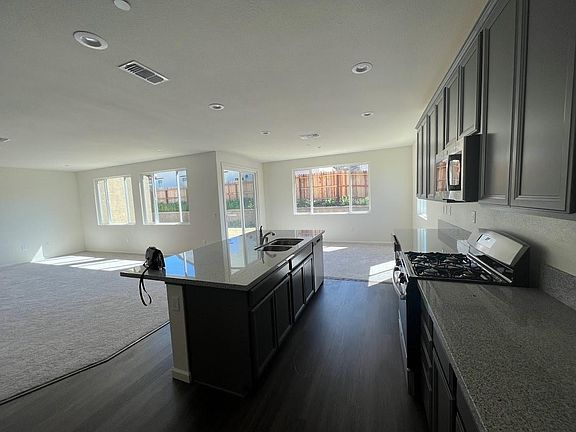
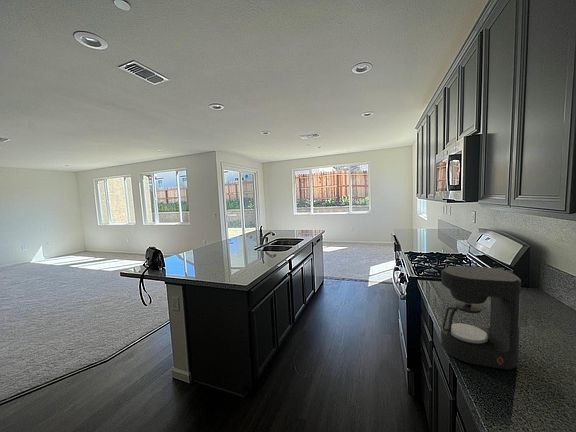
+ coffee maker (477, 312)
